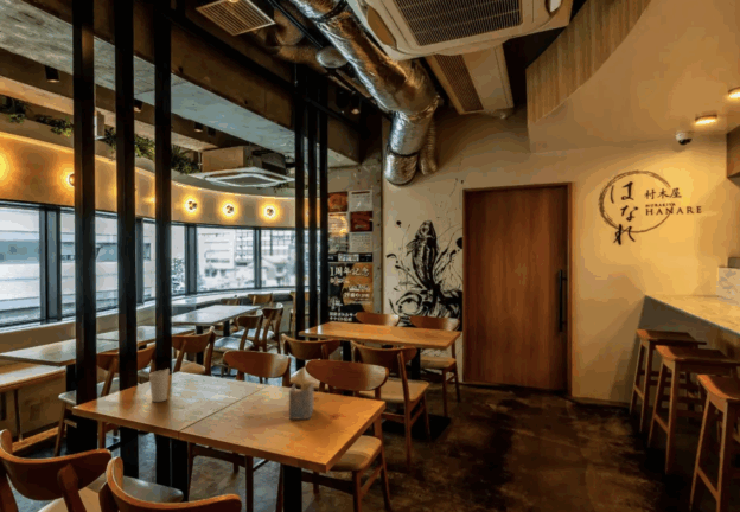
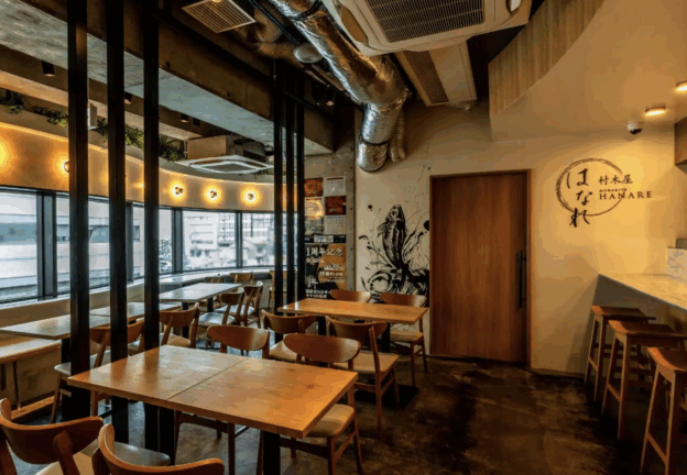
- napkin holder (301, 395)
- cup (159, 384)
